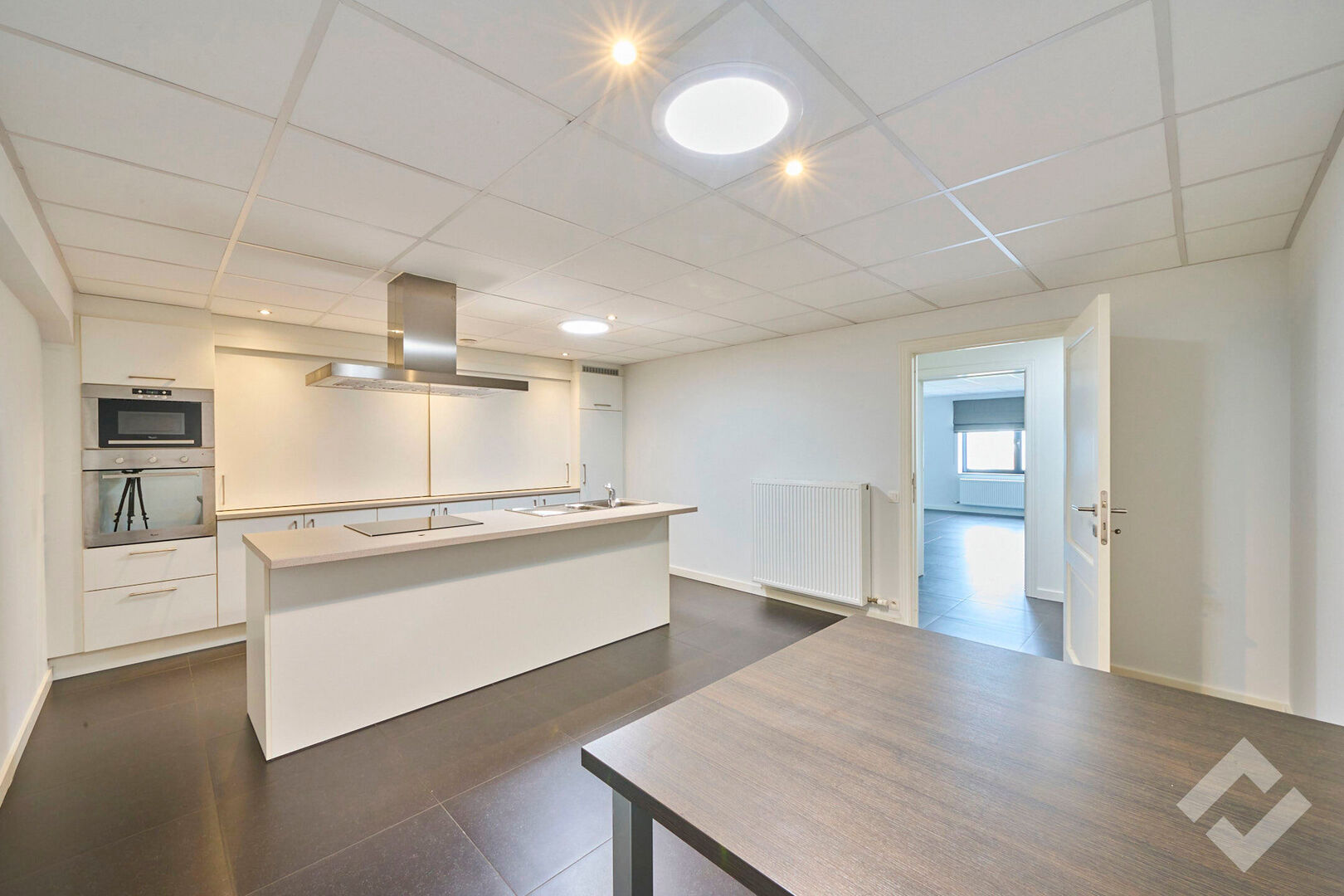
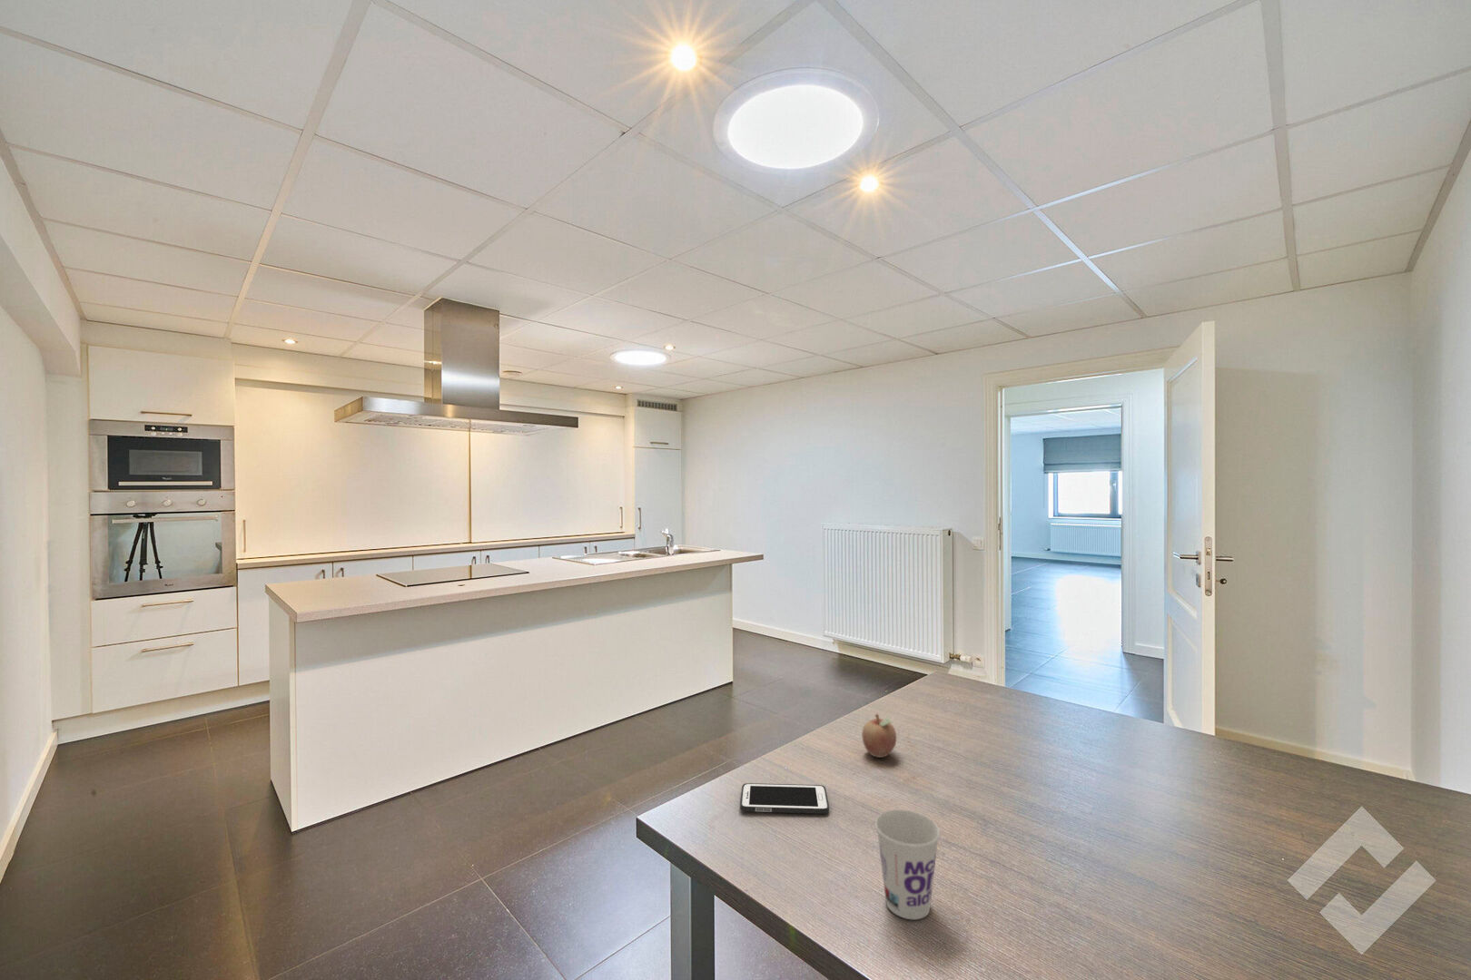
+ cell phone (784, 797)
+ fruit (879, 734)
+ cup (907, 865)
